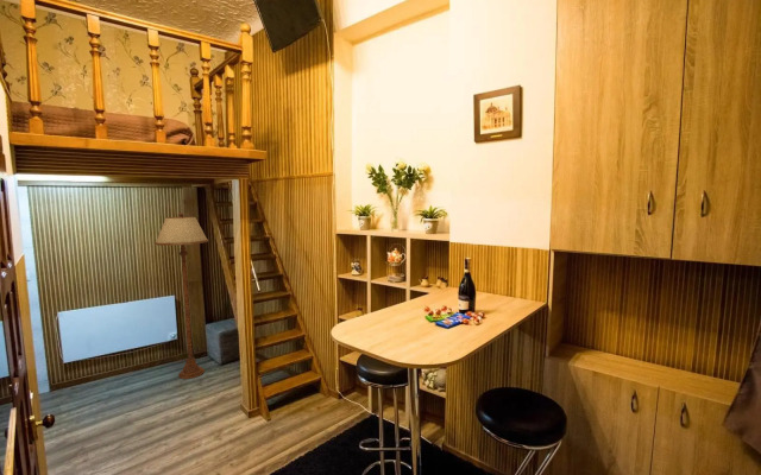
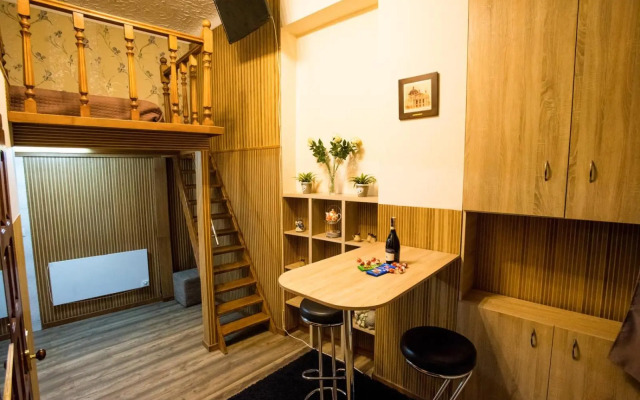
- floor lamp (185, 294)
